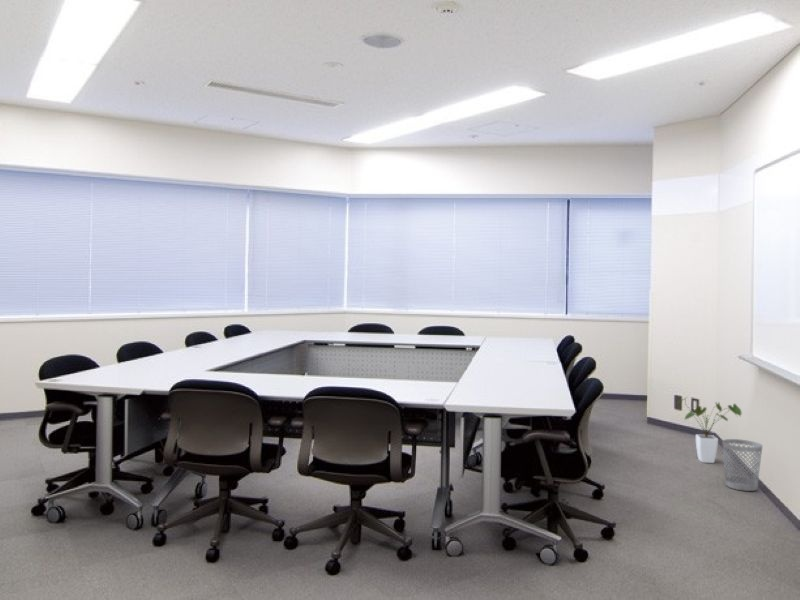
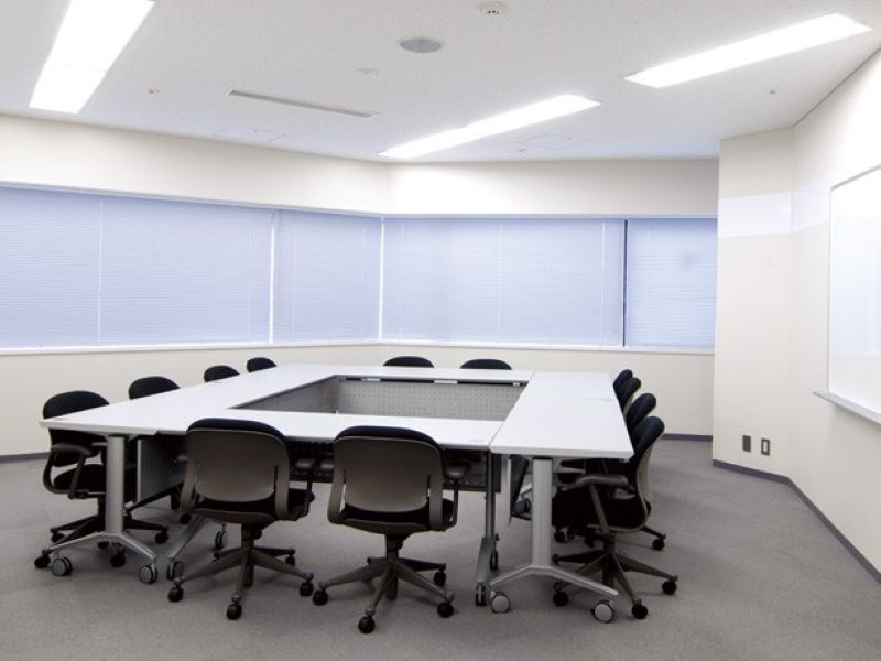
- wastebasket (741, 464)
- house plant (709, 431)
